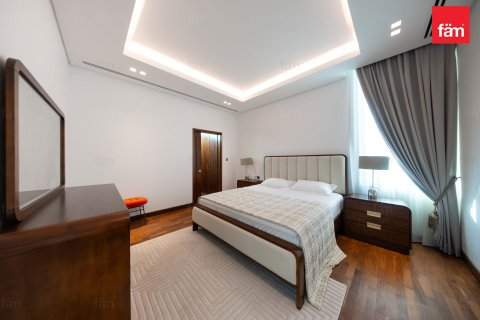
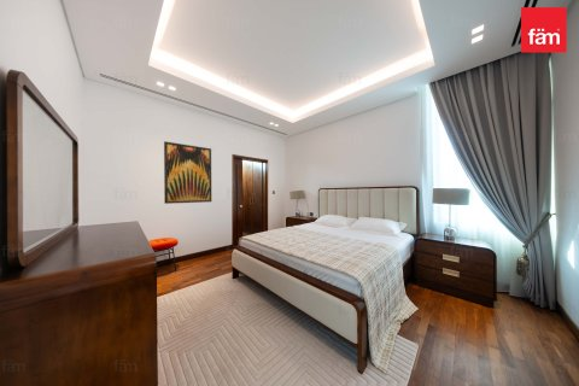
+ wall art (189, 174)
